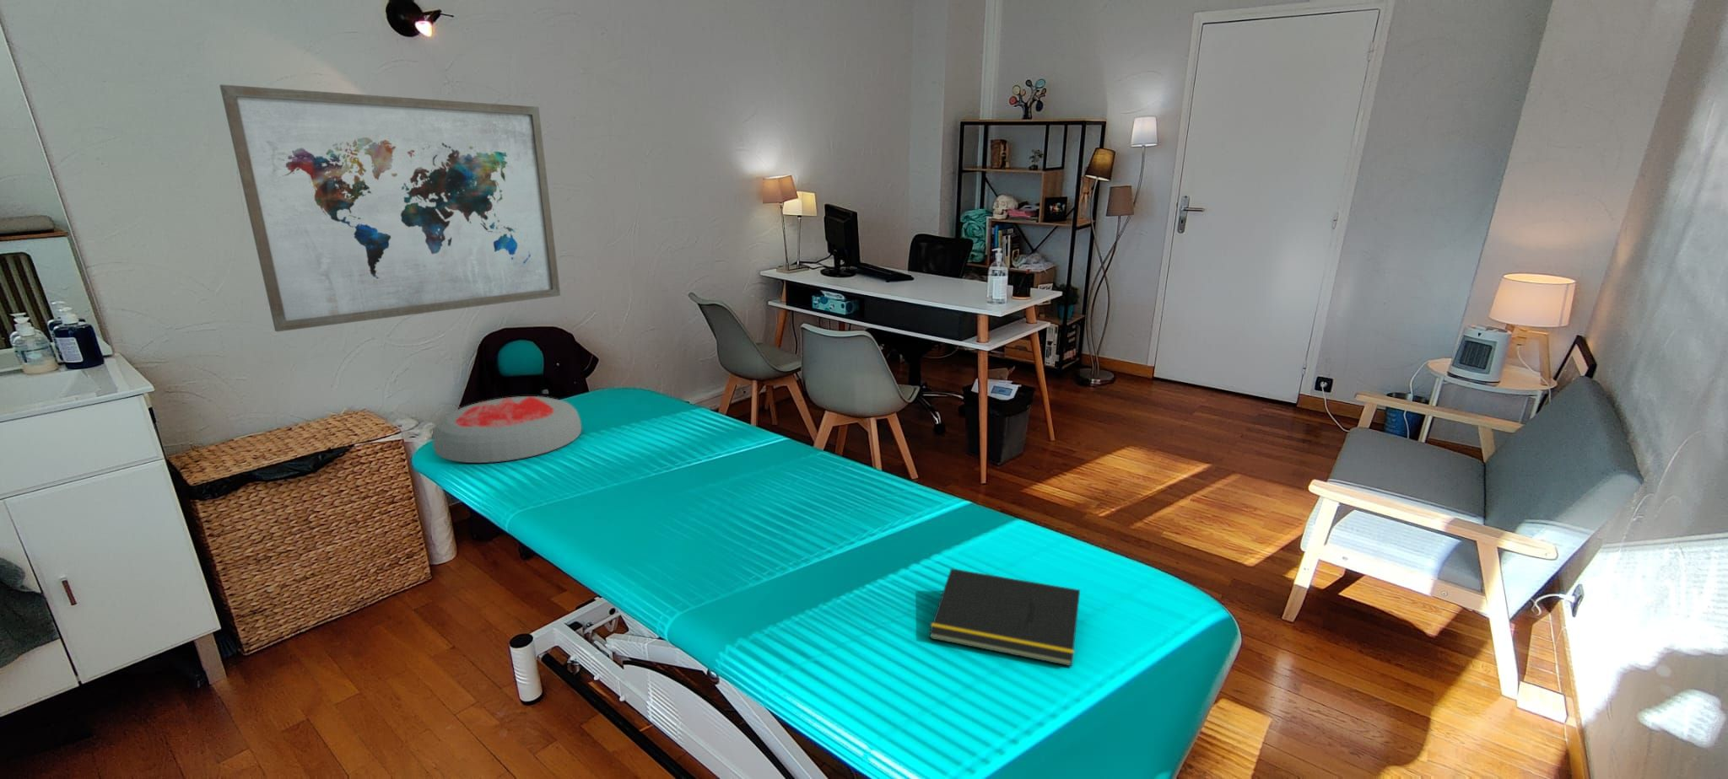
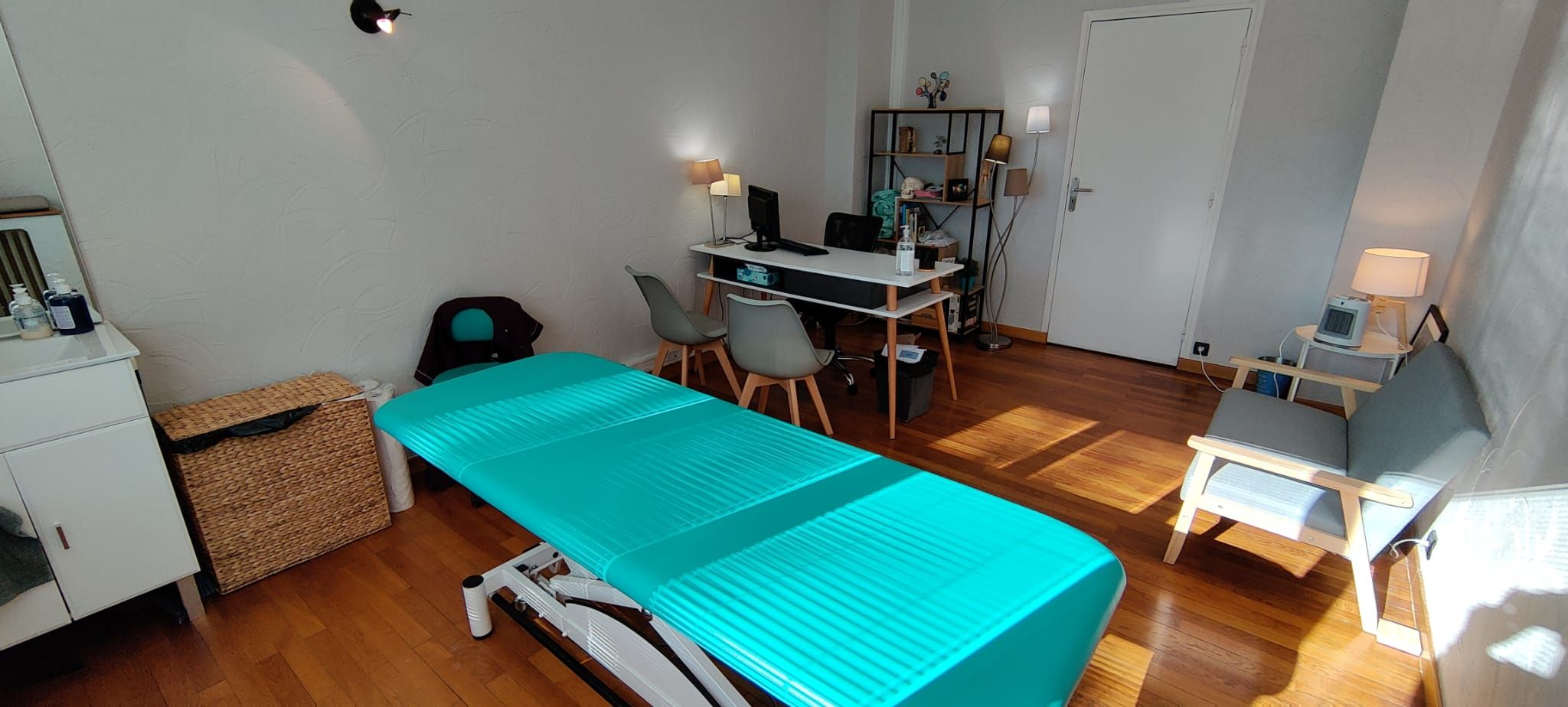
- cushion (508, 421)
- wall art (420, 208)
- notepad (1006, 613)
